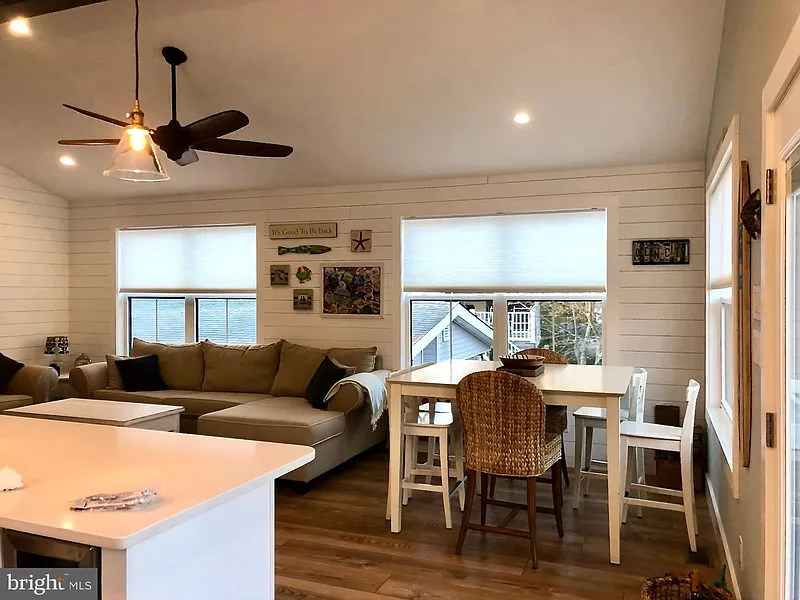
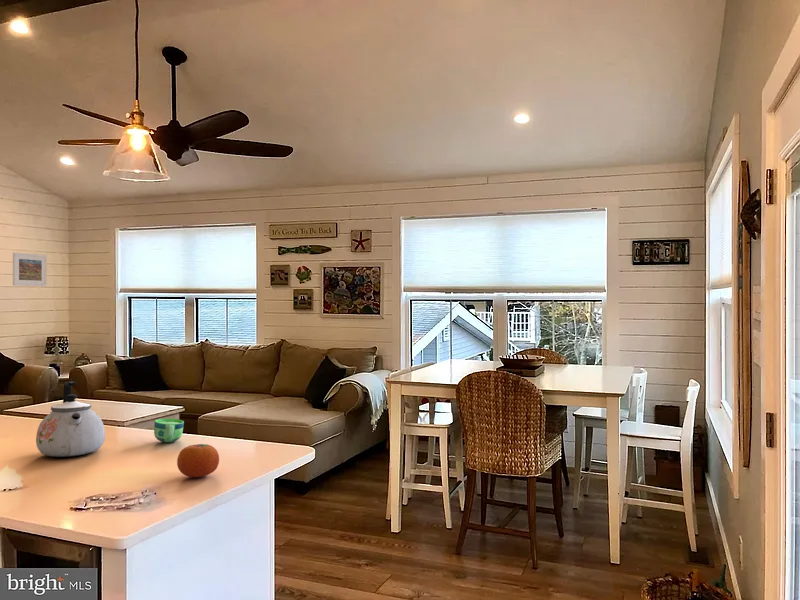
+ cup (170, 431)
+ kettle (71, 417)
+ fruit (198, 460)
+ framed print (30, 269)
